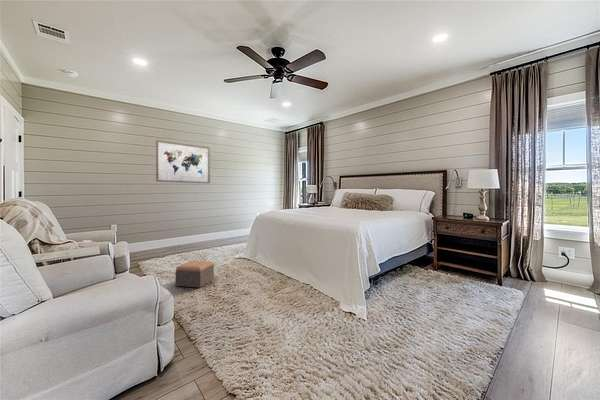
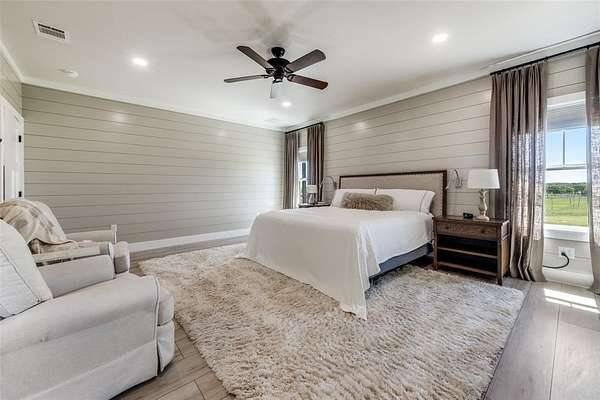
- wall art (184, 163)
- footstool (195, 272)
